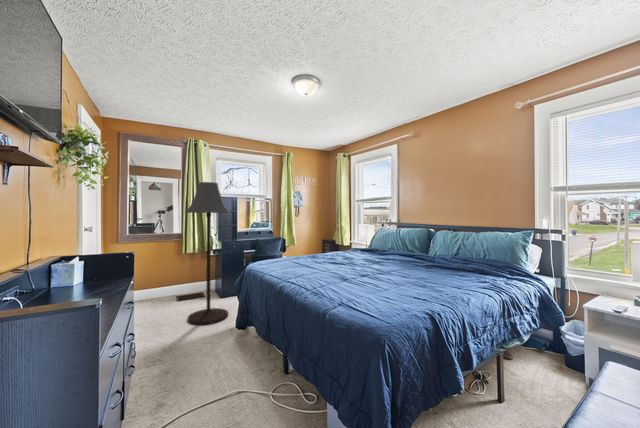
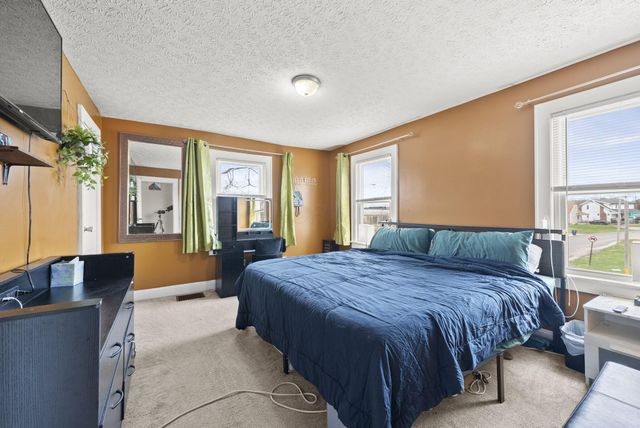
- floor lamp (208, 250)
